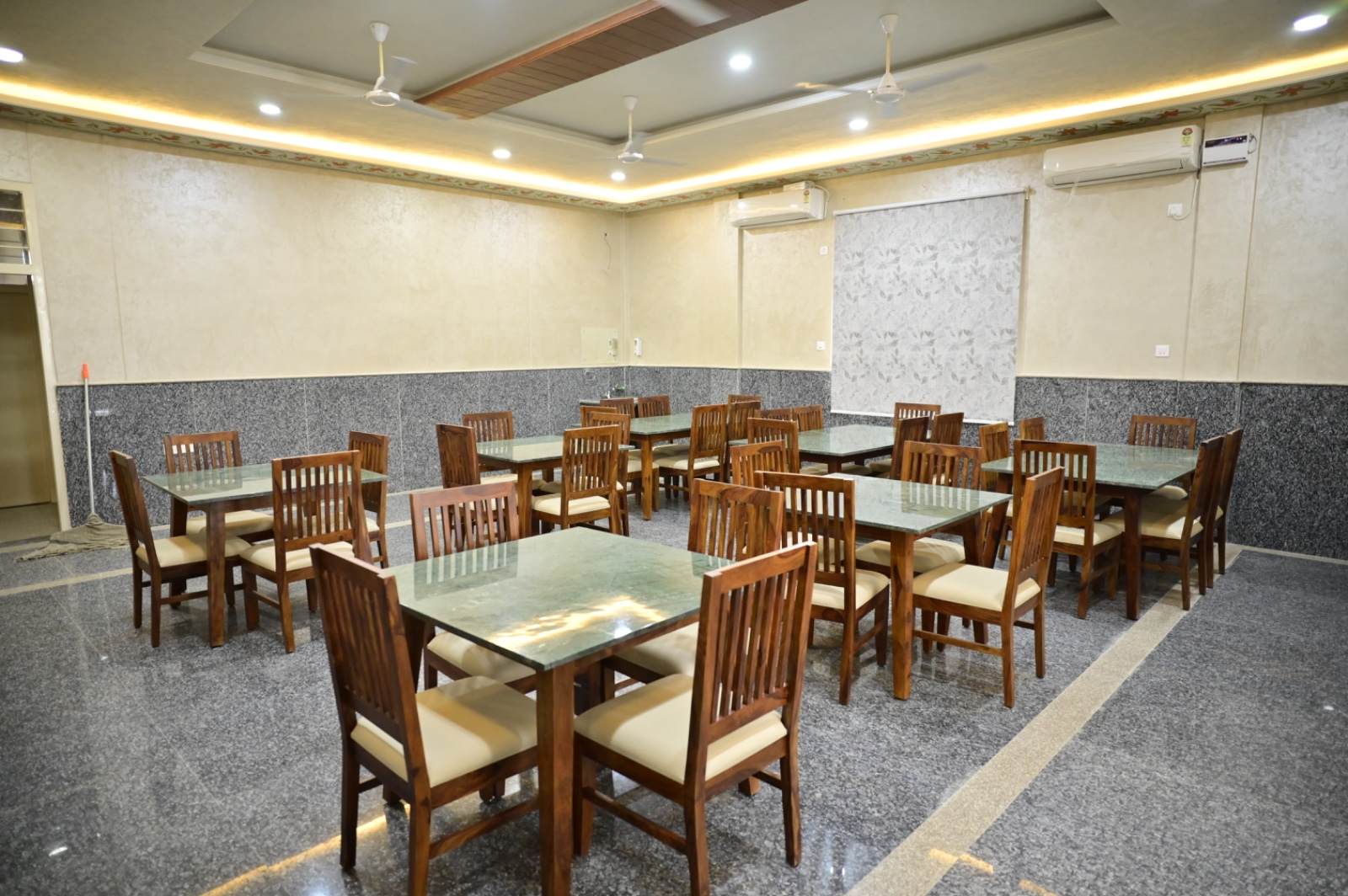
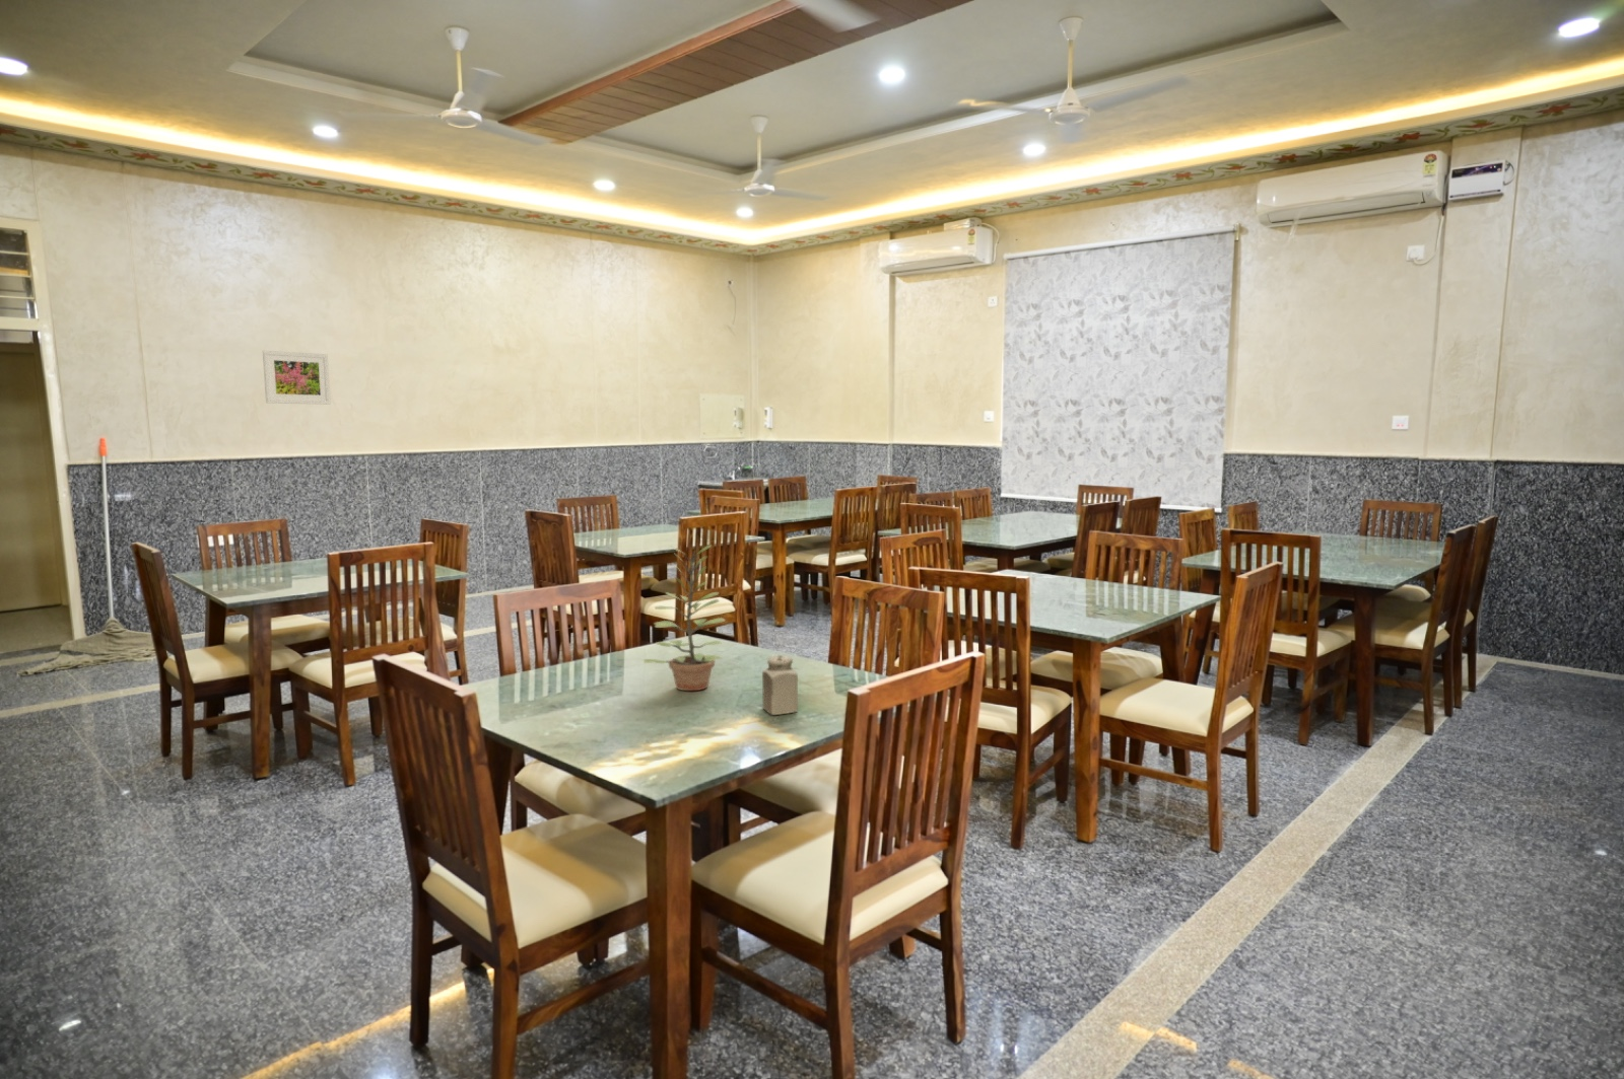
+ salt shaker (779, 684)
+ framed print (298, 377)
+ plant (684, 615)
